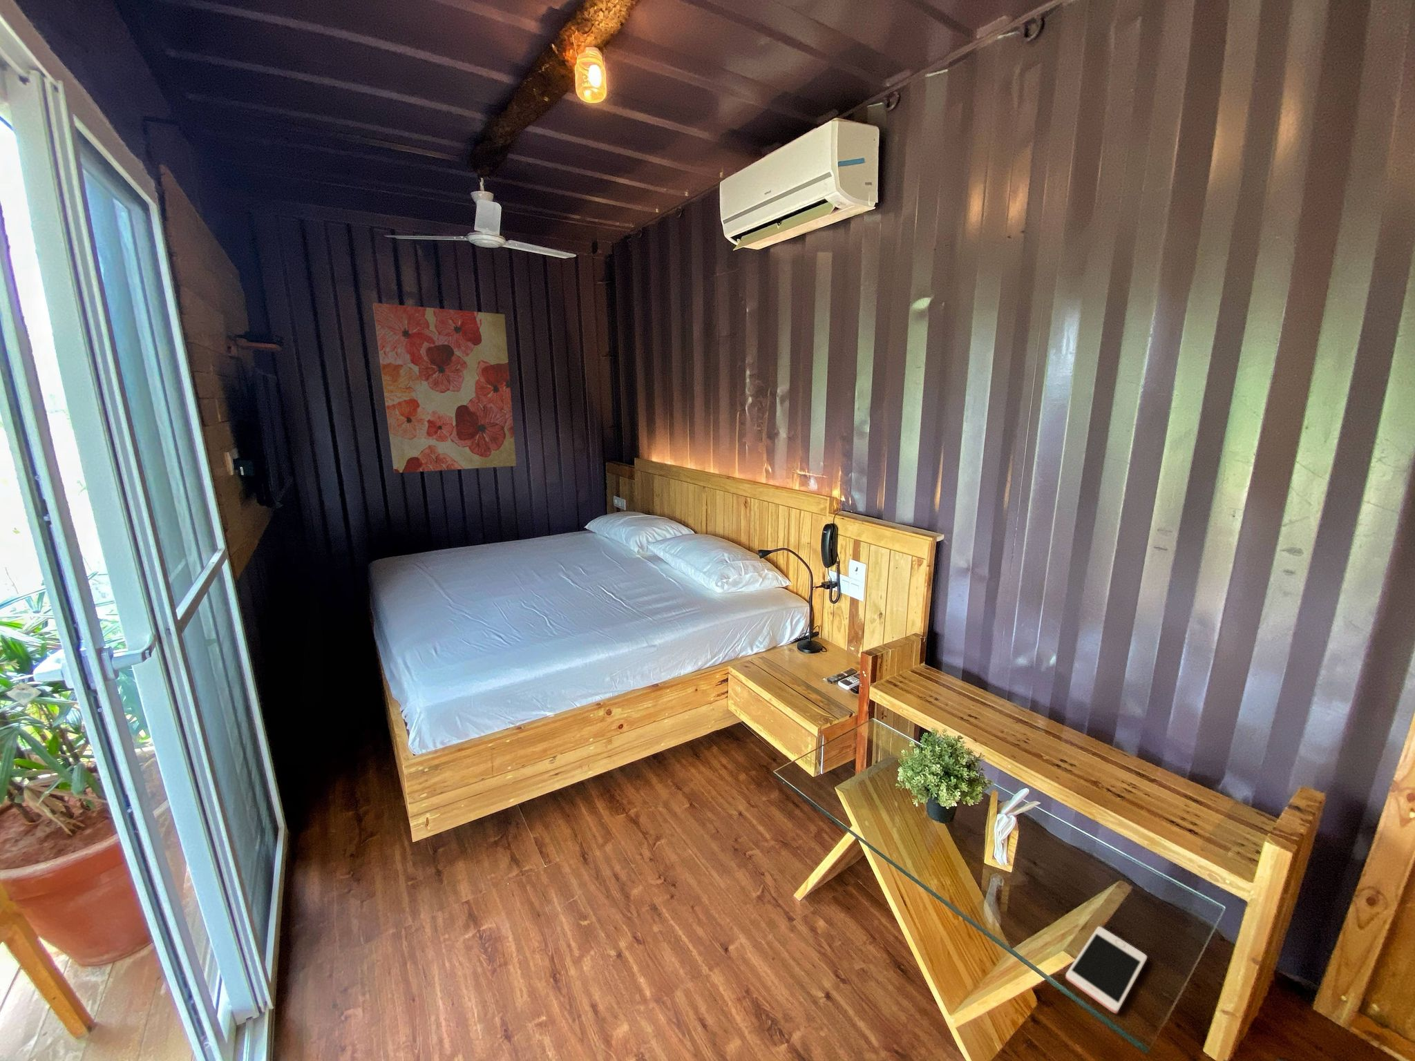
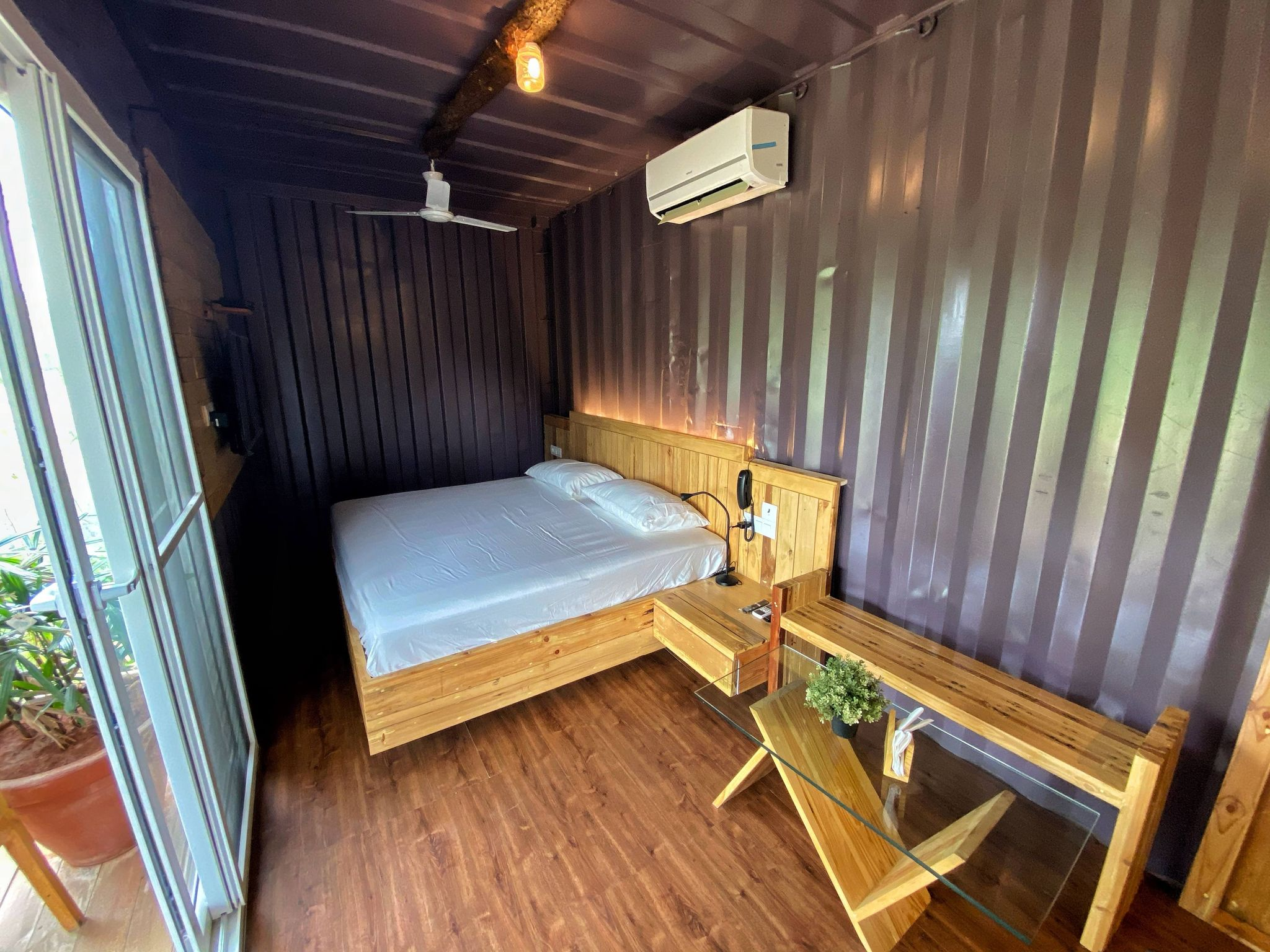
- cell phone (1106, 966)
- wall art (450, 391)
